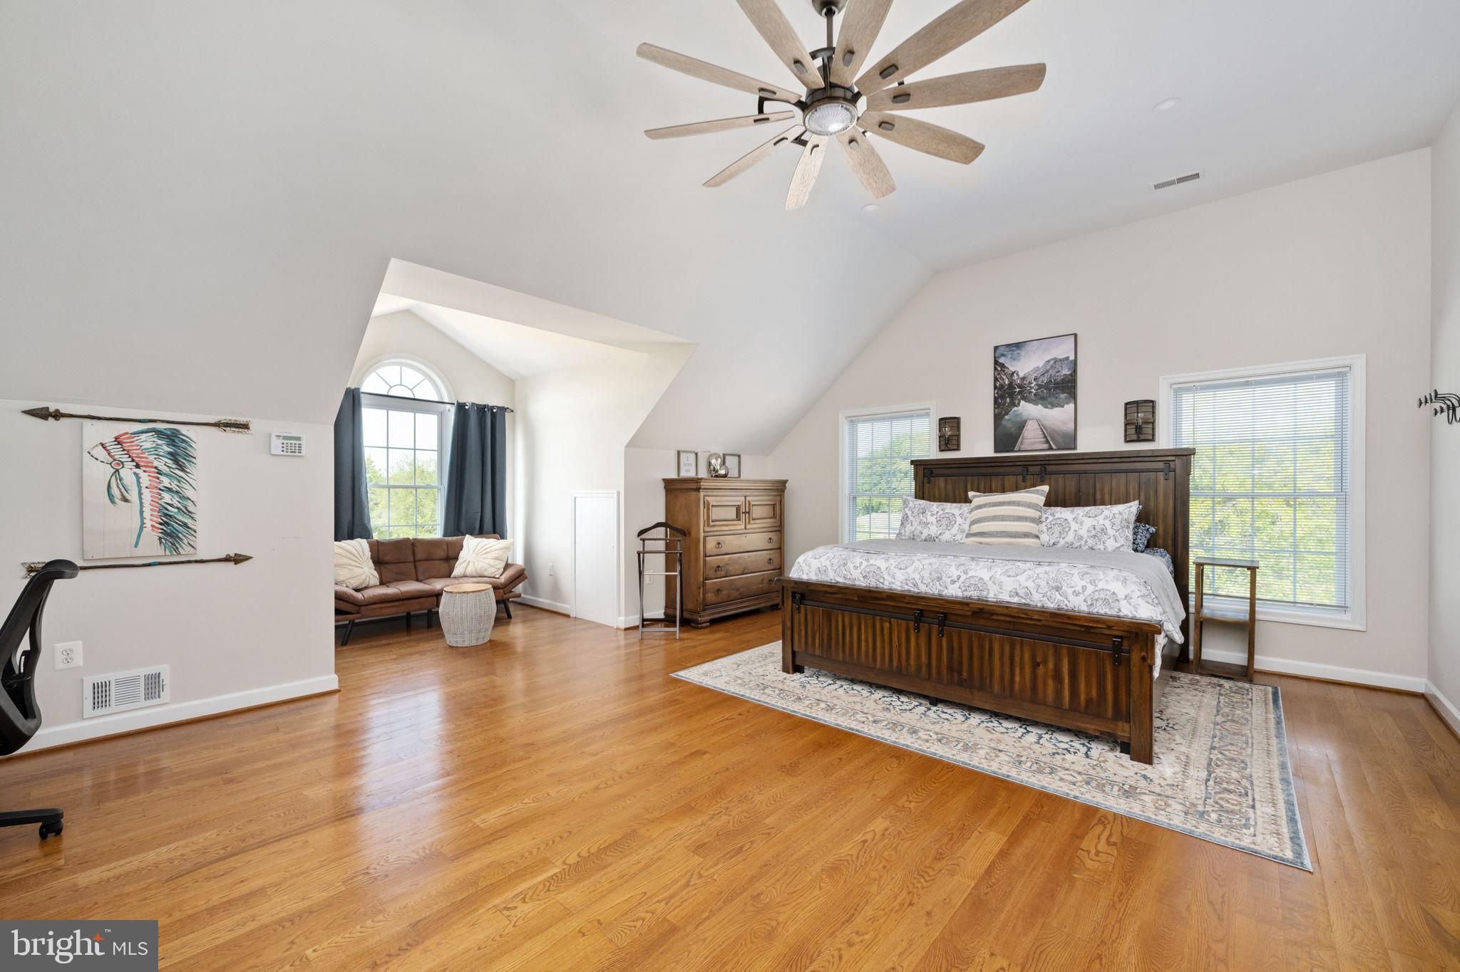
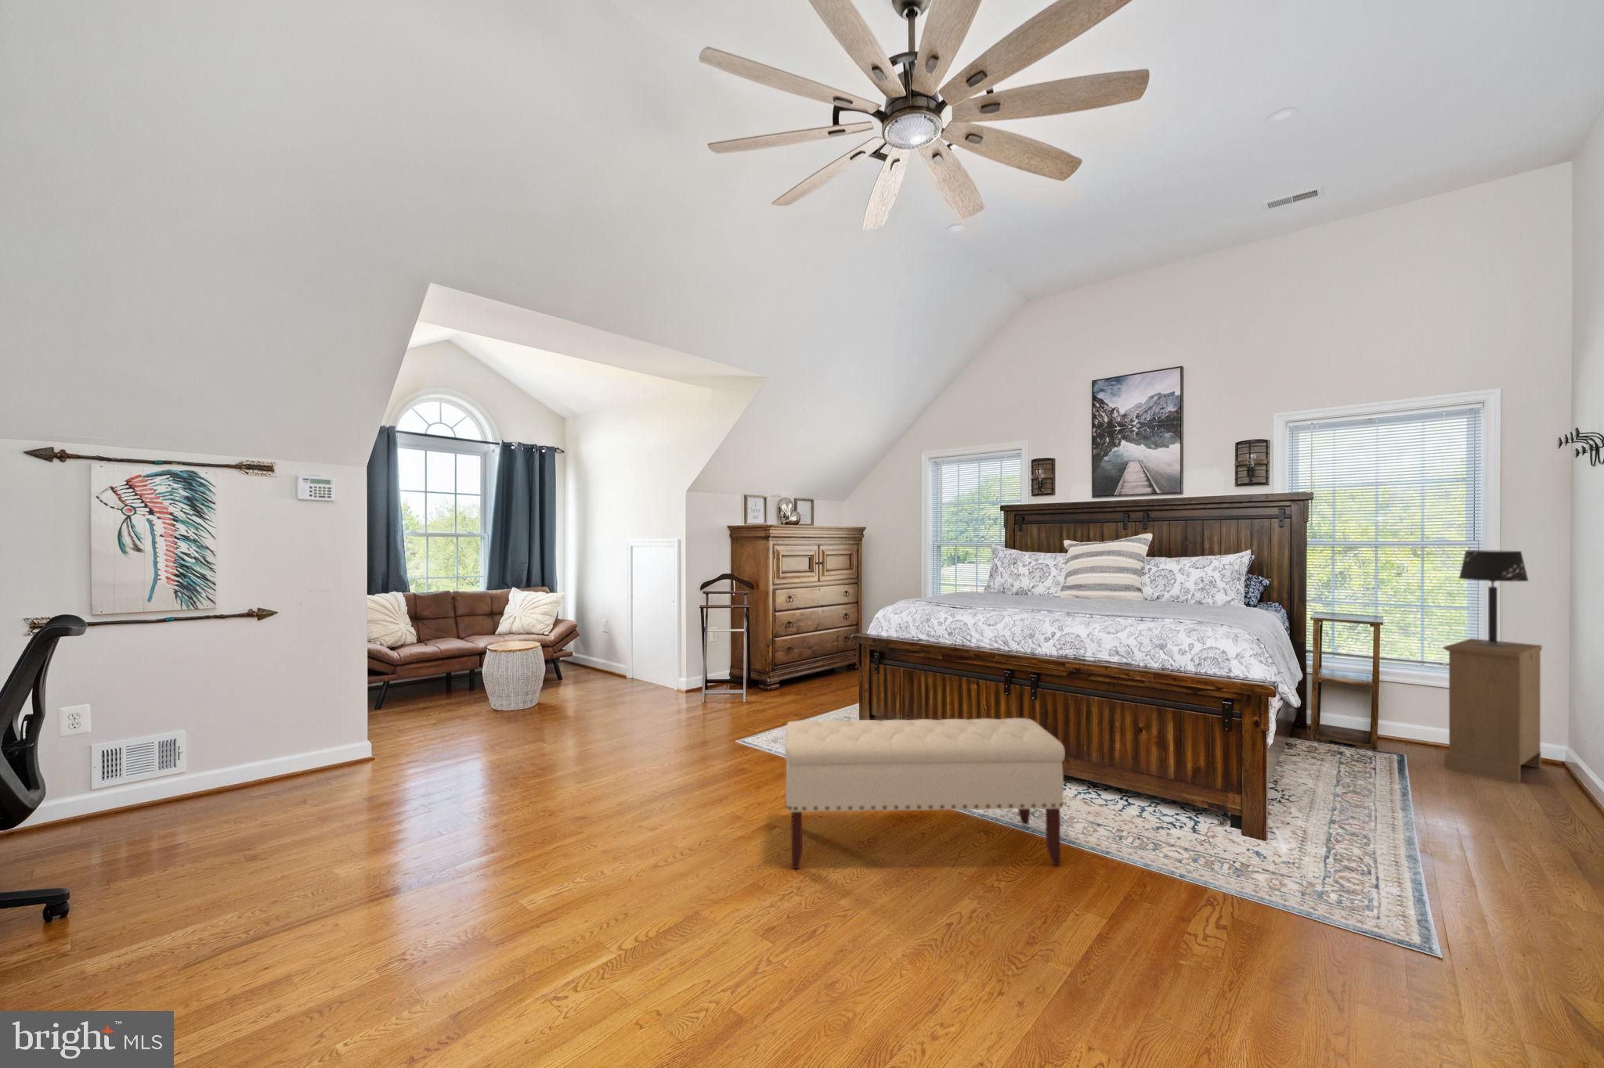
+ table lamp (1492, 597)
+ bench (917, 787)
+ cabinet (1492, 706)
